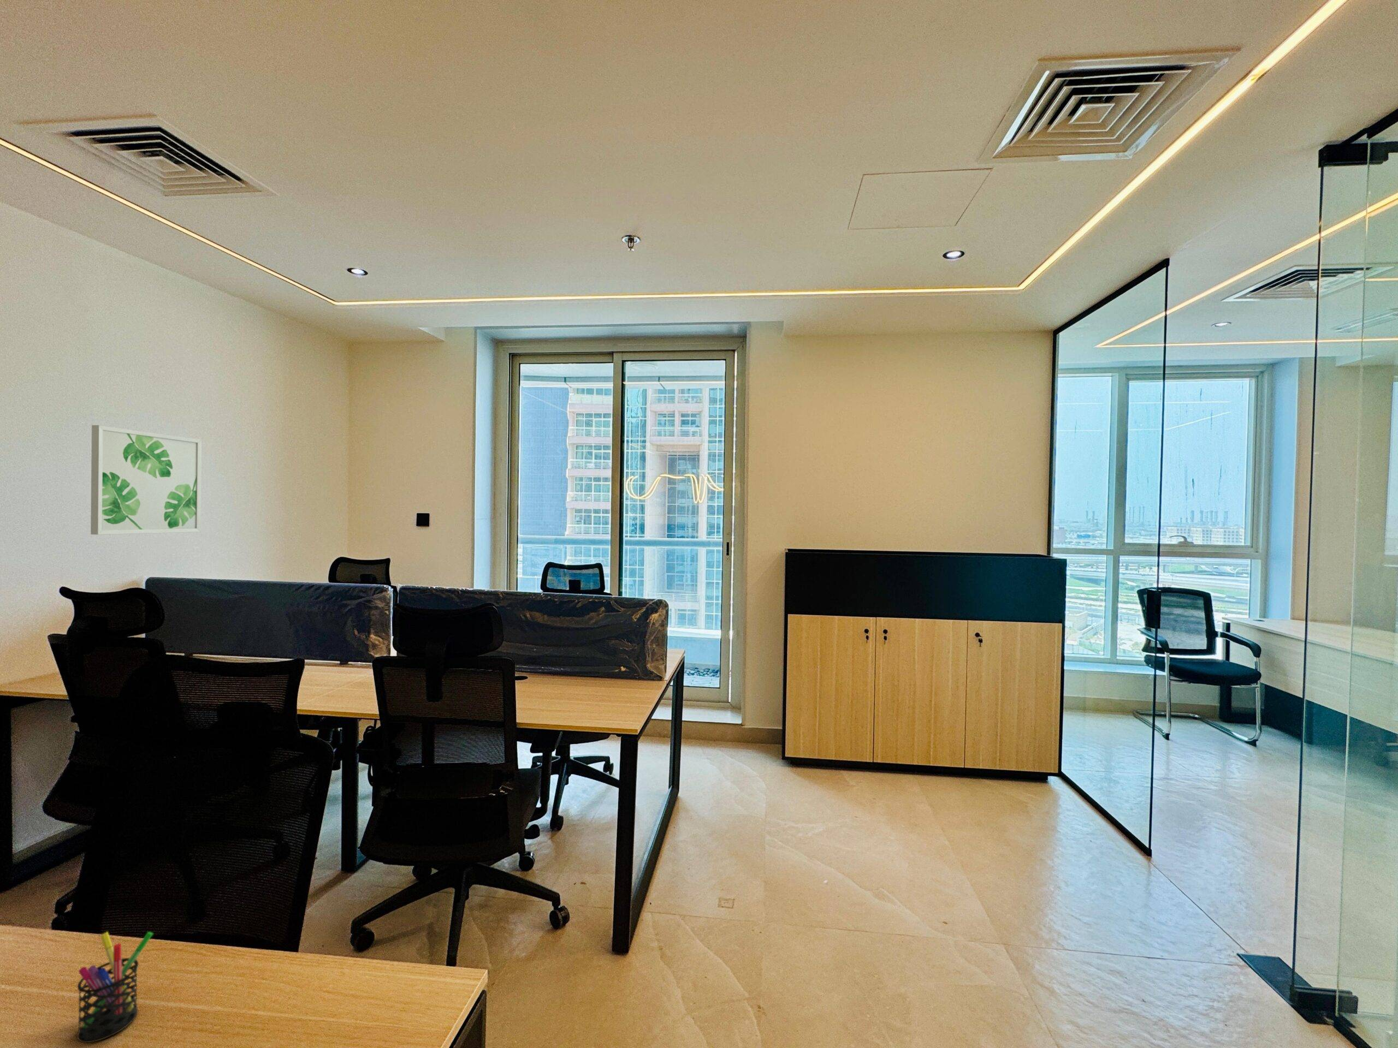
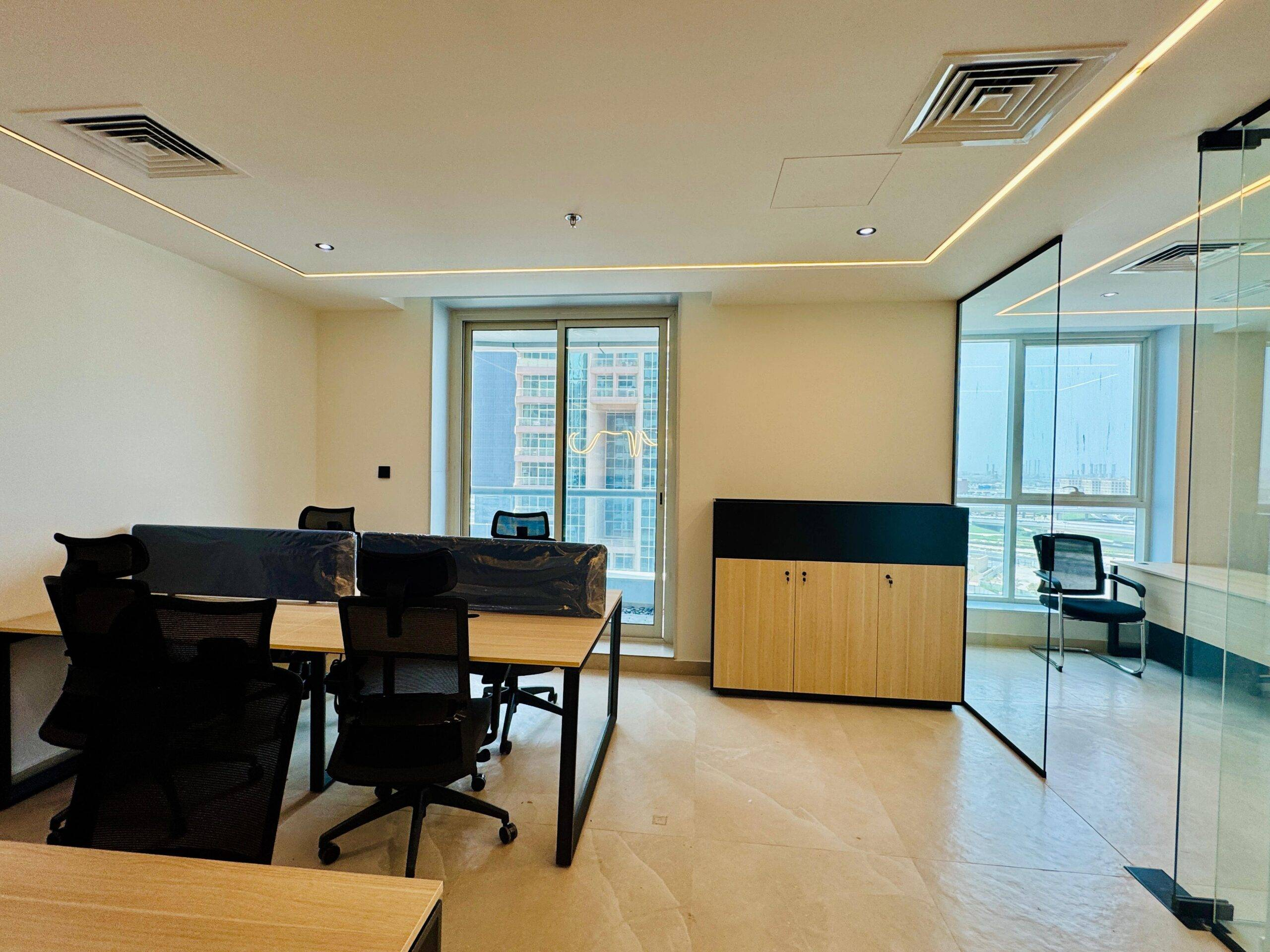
- pen holder (117, 978)
- wall art (151, 483)
